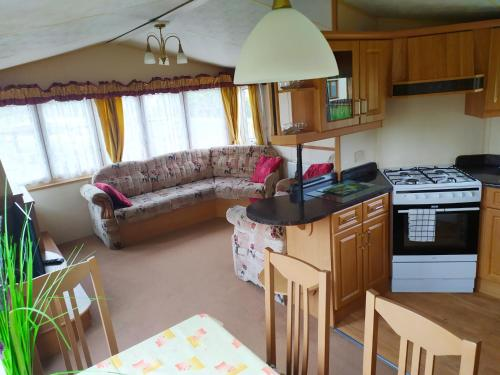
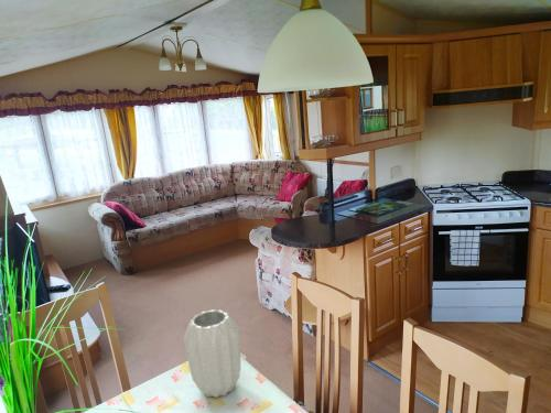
+ vase (214, 352)
